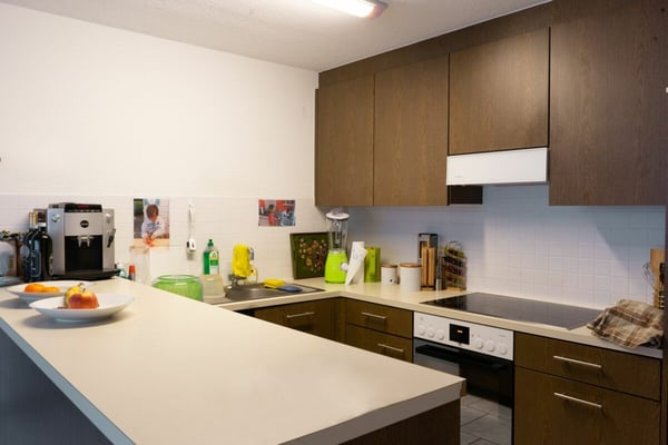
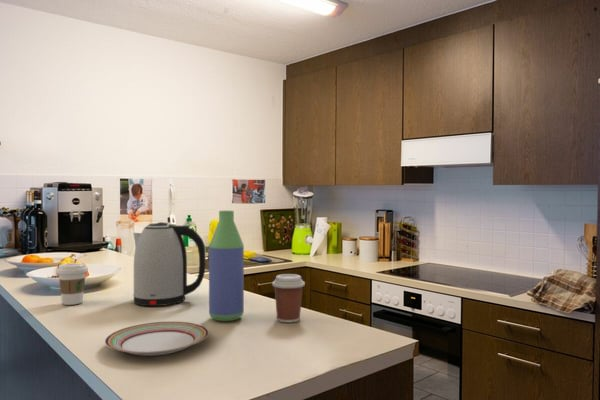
+ plate (158, 339)
+ coffee cup (72, 283)
+ bottle (226, 264)
+ kettle (169, 261)
+ coffee cup (288, 297)
